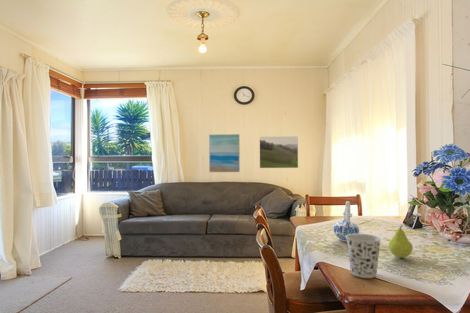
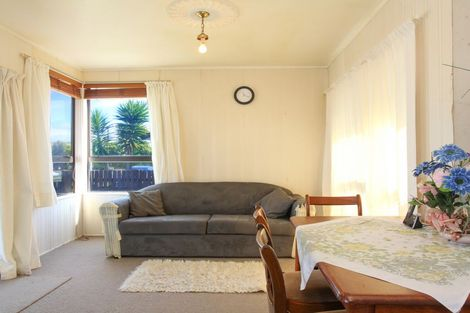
- fruit (400, 241)
- ceramic pitcher (346, 220)
- wall art (224, 153)
- cup (363, 255)
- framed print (278, 152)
